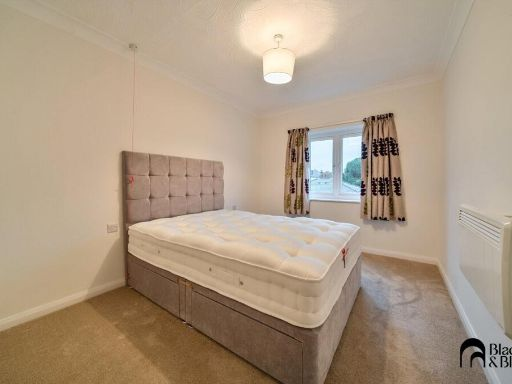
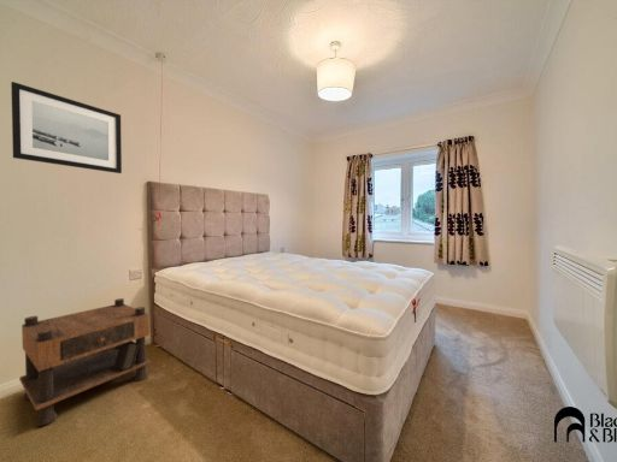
+ nightstand (88, 349)
+ wall art (72, 134)
